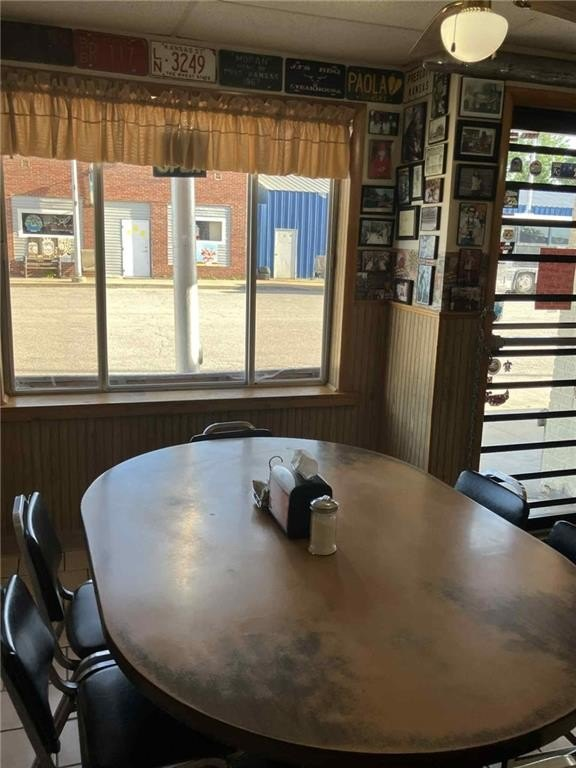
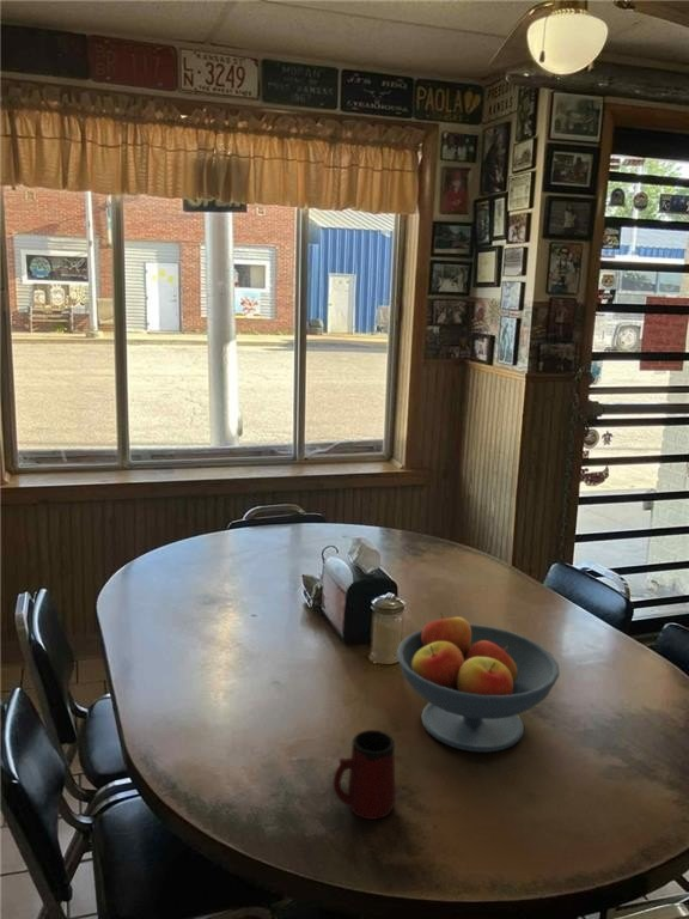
+ fruit bowl (475, 678)
+ mug (364, 774)
